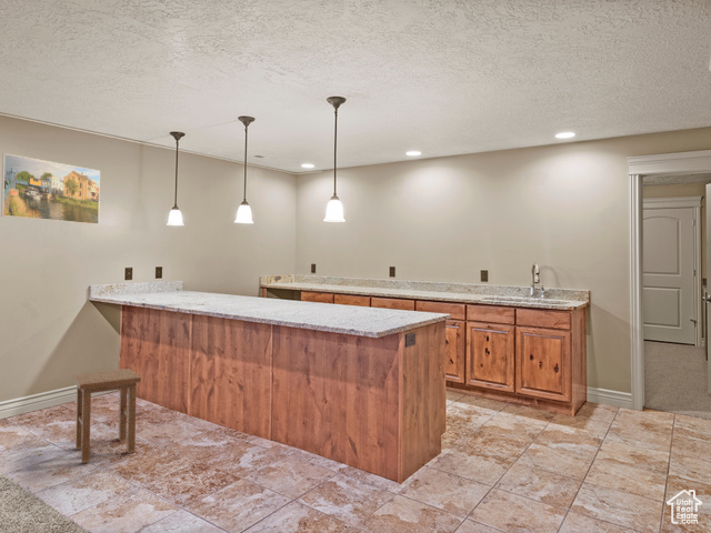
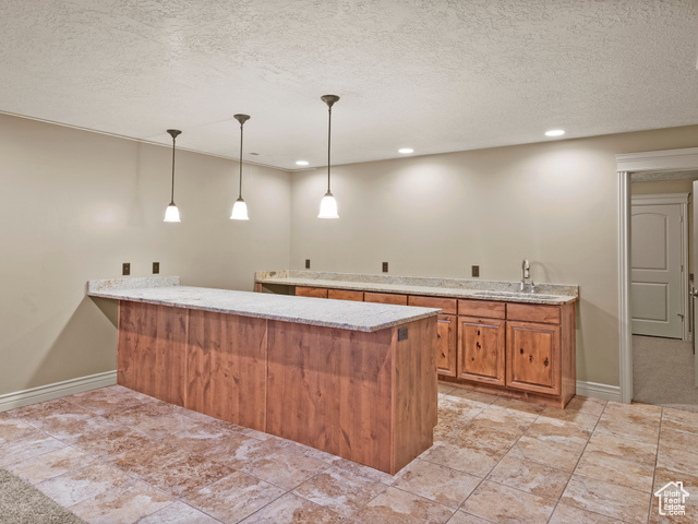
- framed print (53, 191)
- stool (119, 412)
